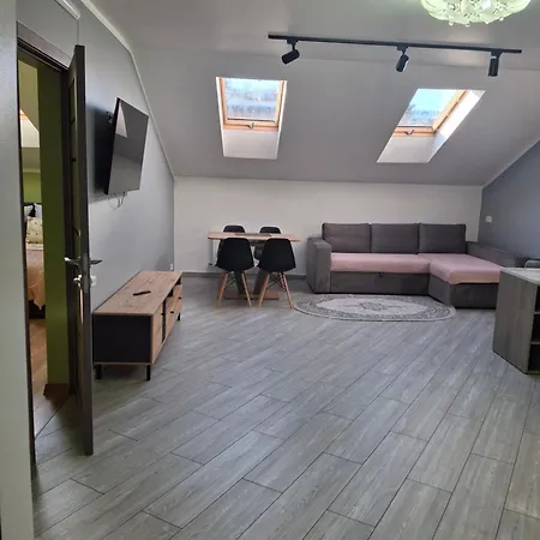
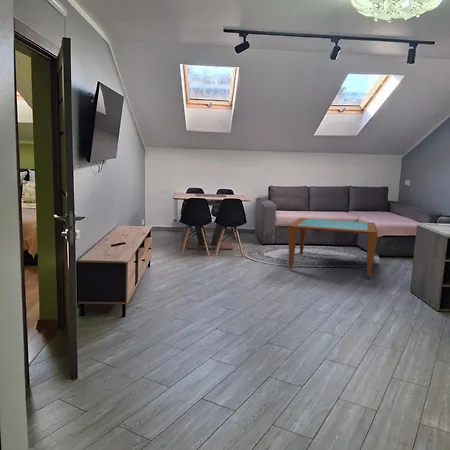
+ coffee table (332, 230)
